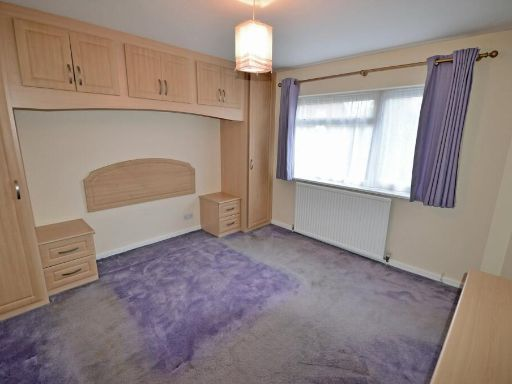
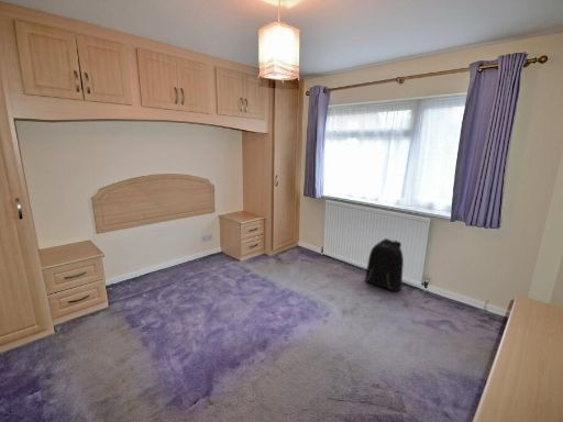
+ backpack (385, 262)
